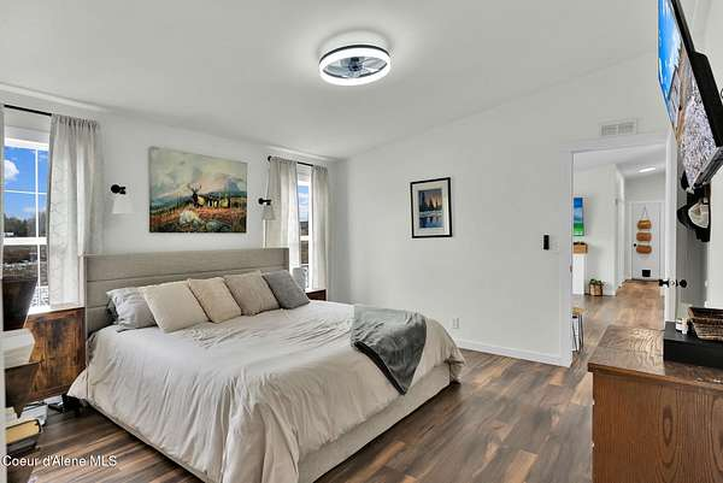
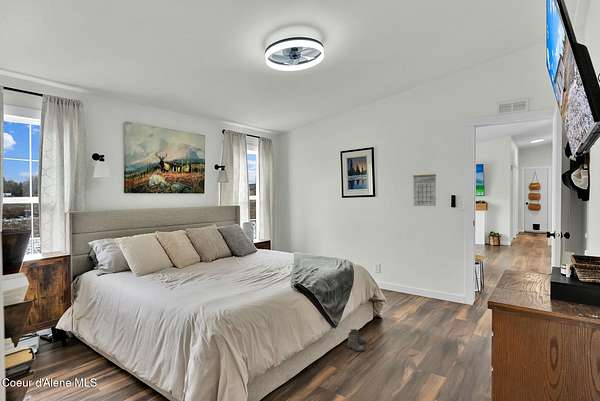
+ calendar (424, 186)
+ boots (356, 339)
